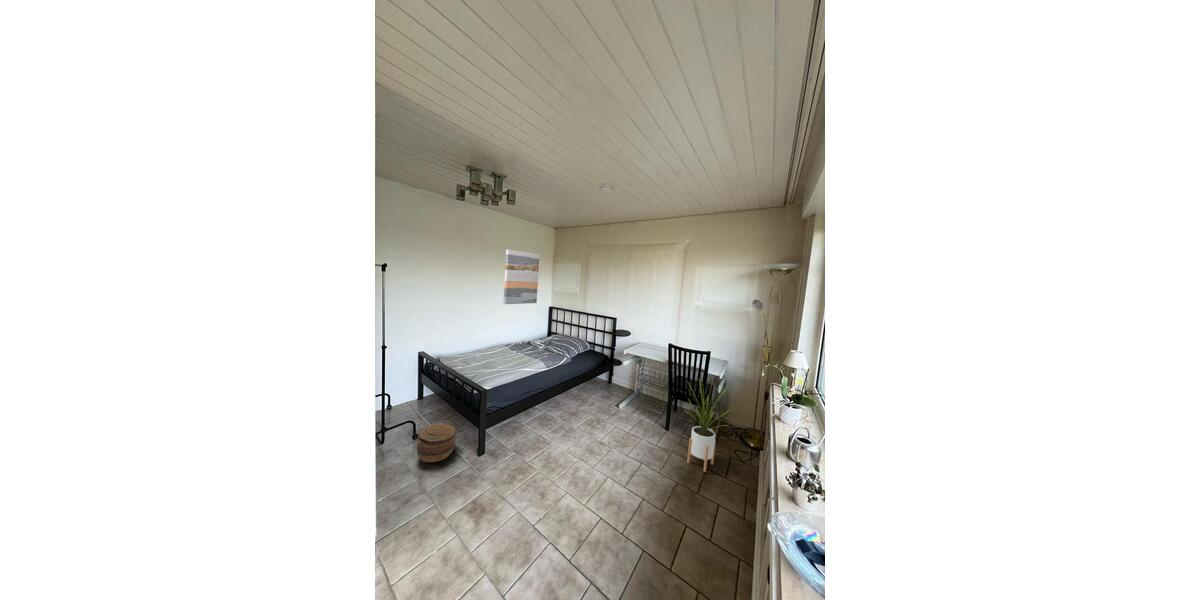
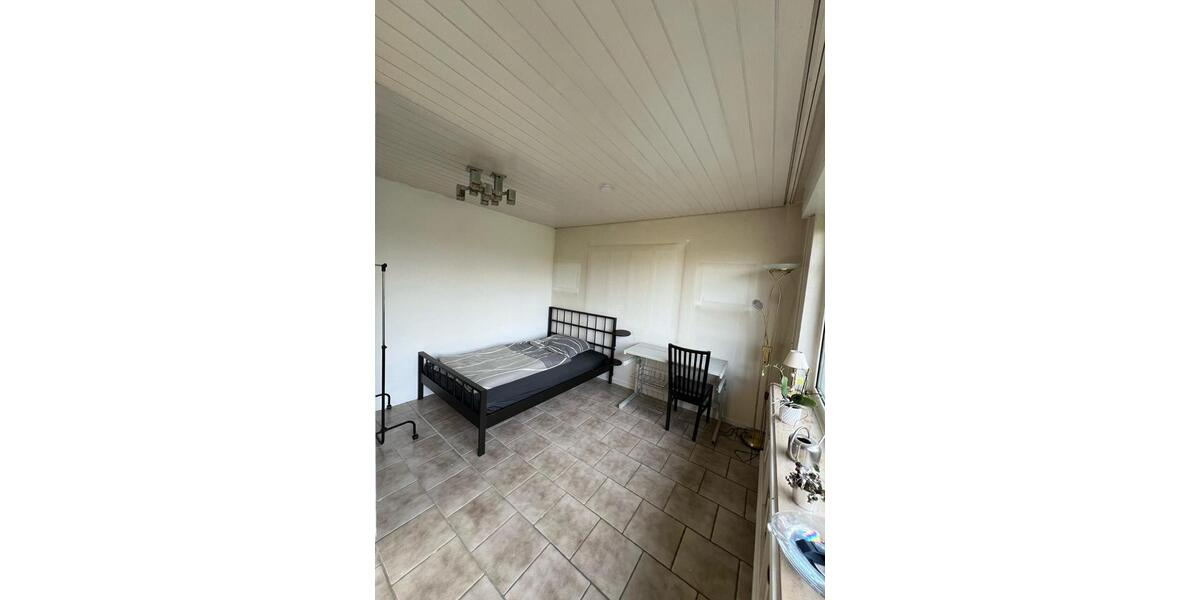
- house plant (705, 420)
- wall art (522, 277)
- basket (437, 441)
